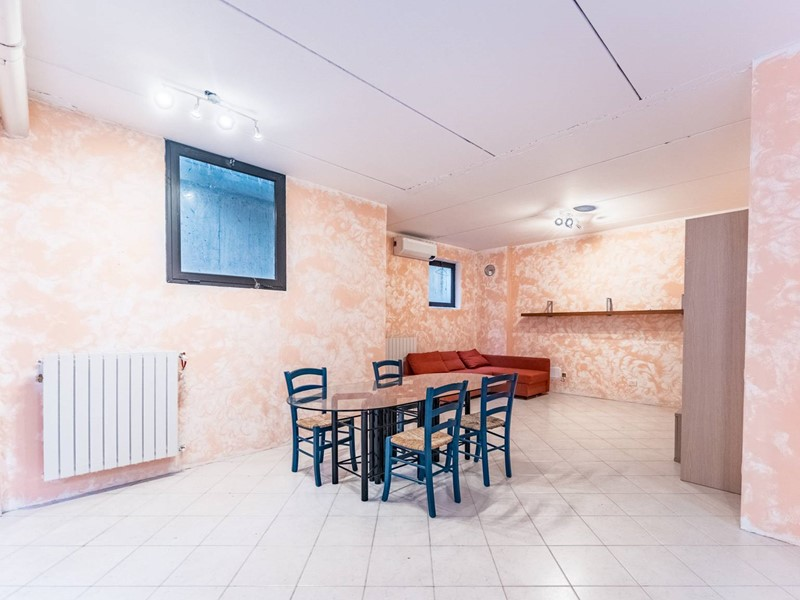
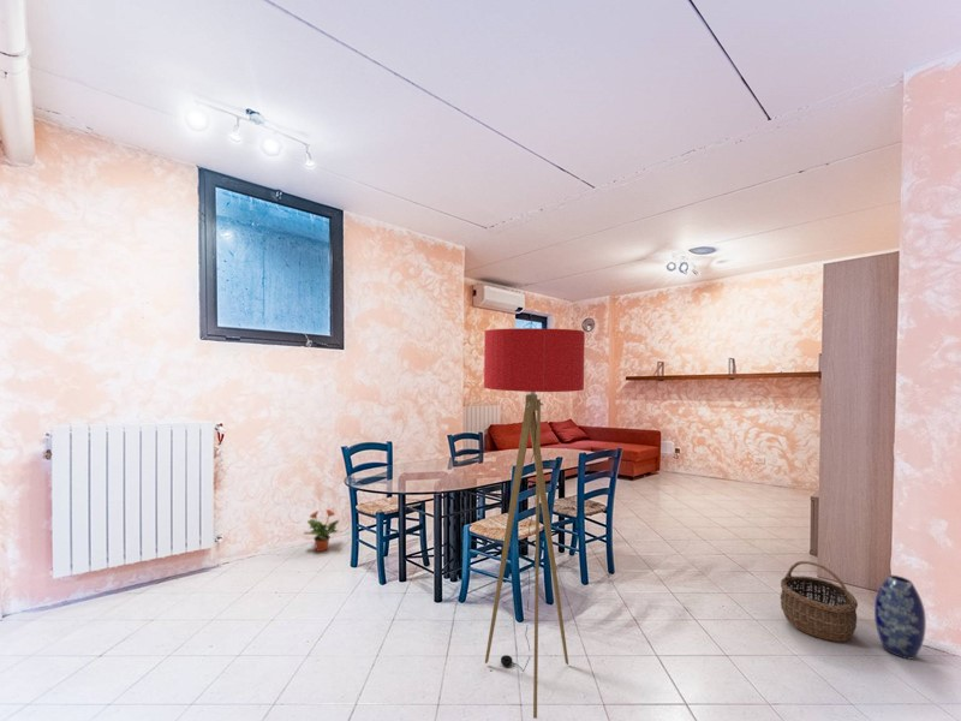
+ wicker basket (817, 595)
+ potted plant (321, 529)
+ vase (899, 615)
+ floor lamp (533, 507)
